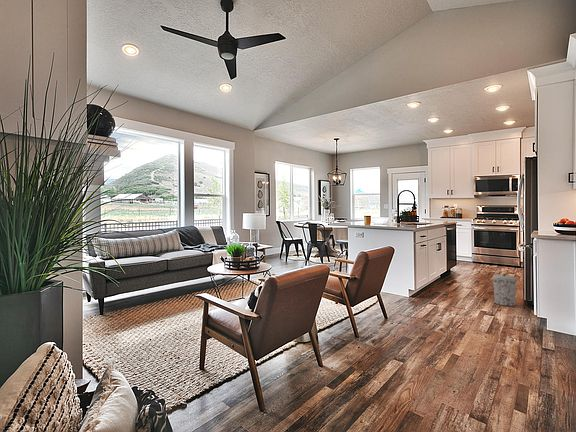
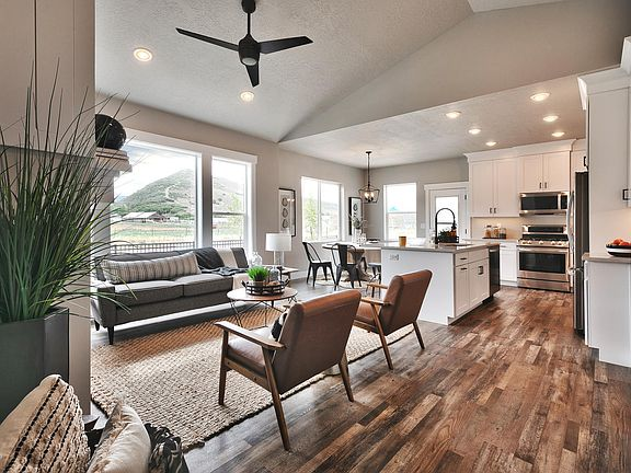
- trash can (504, 289)
